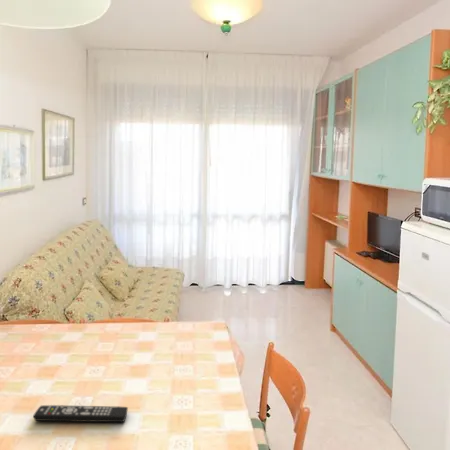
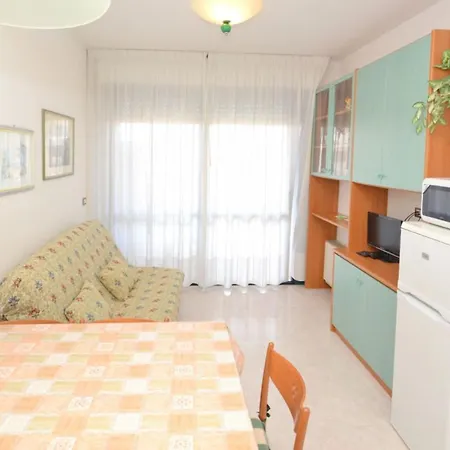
- remote control (81, 414)
